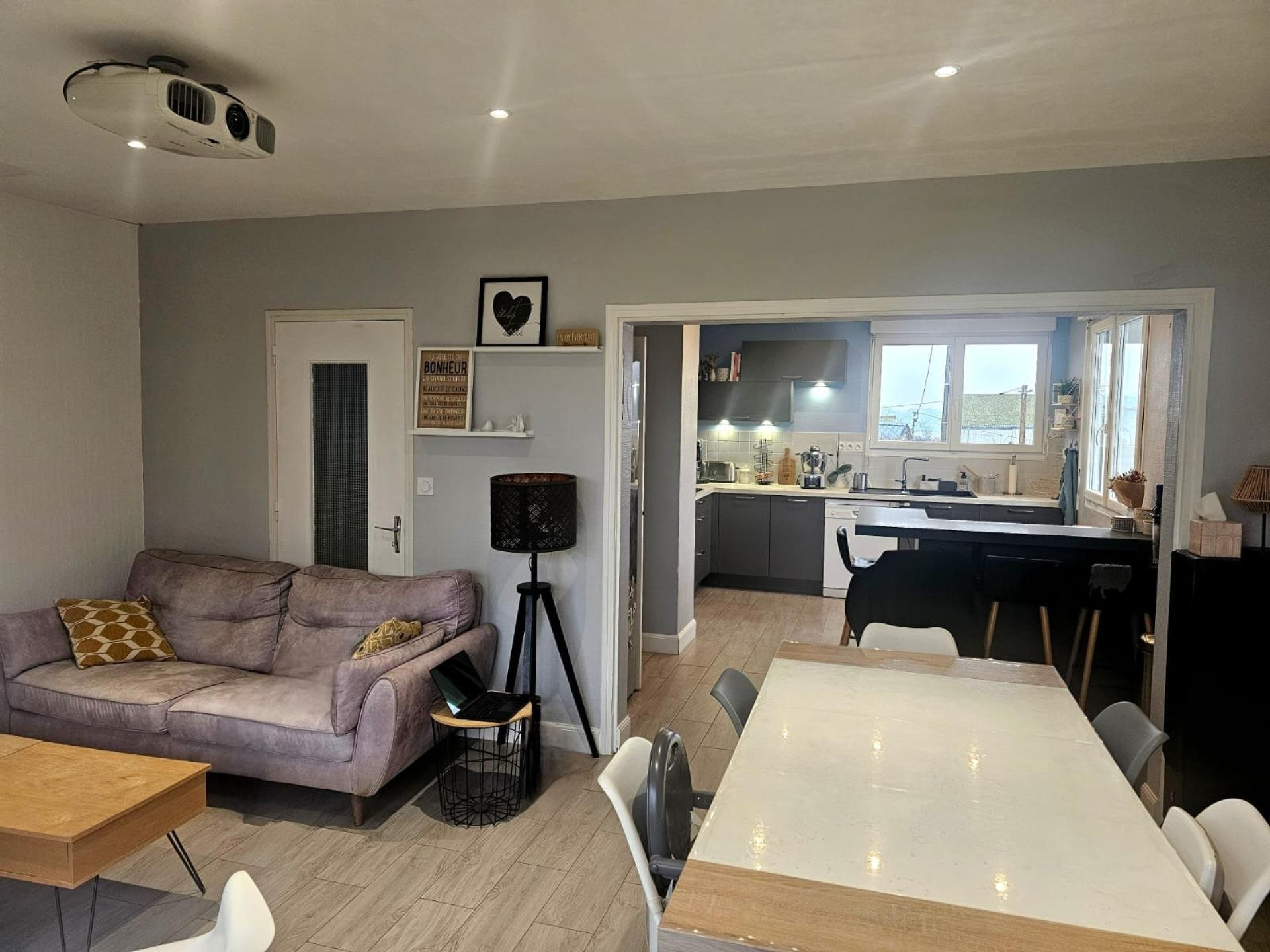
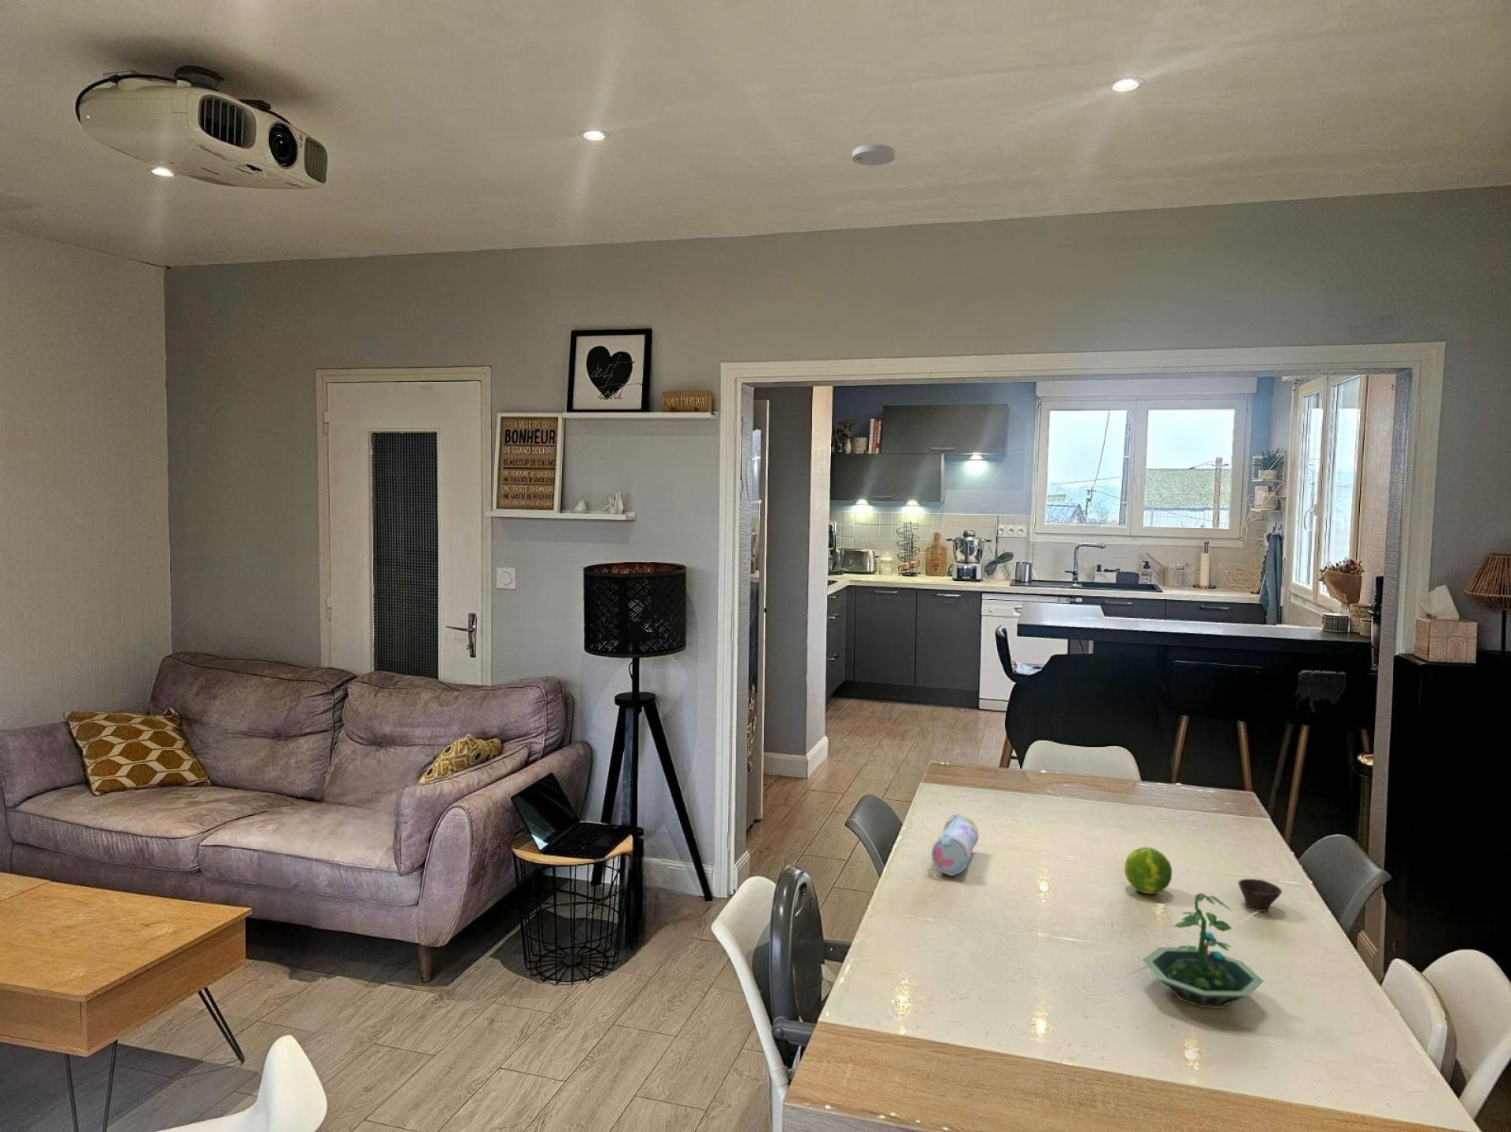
+ cup (1260, 895)
+ pencil case (955, 843)
+ fruit (1147, 870)
+ terrarium (1205, 913)
+ smoke detector (873, 155)
